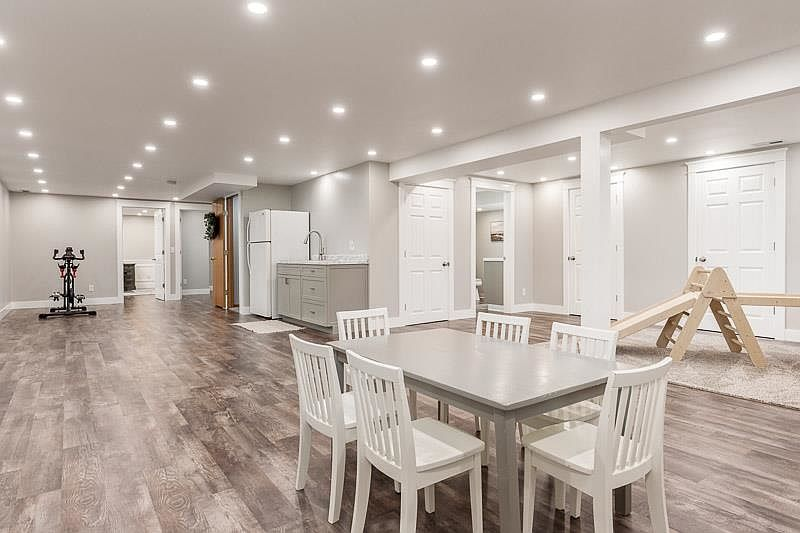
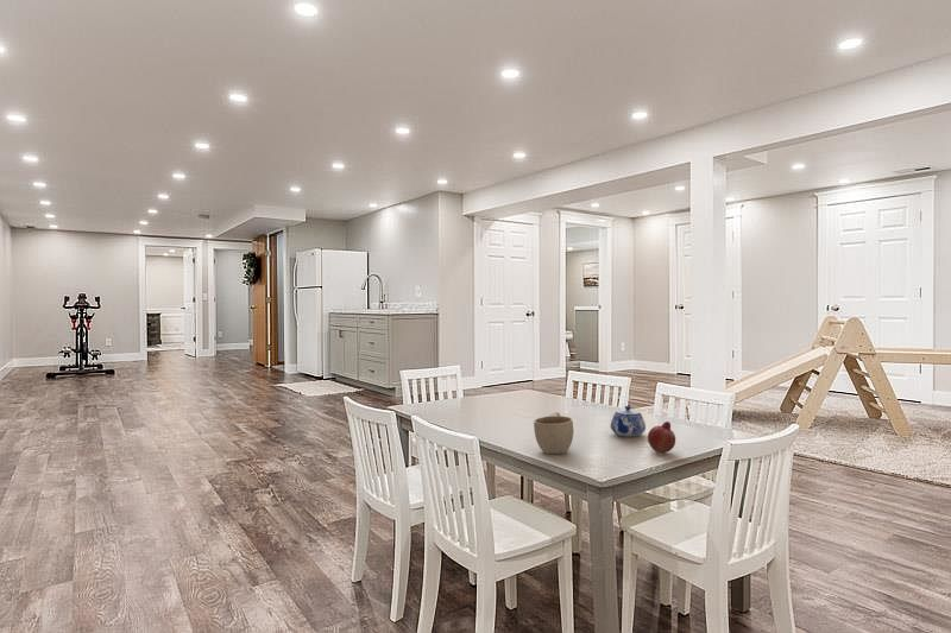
+ cup (555, 432)
+ teapot (626, 420)
+ fruit (661, 436)
